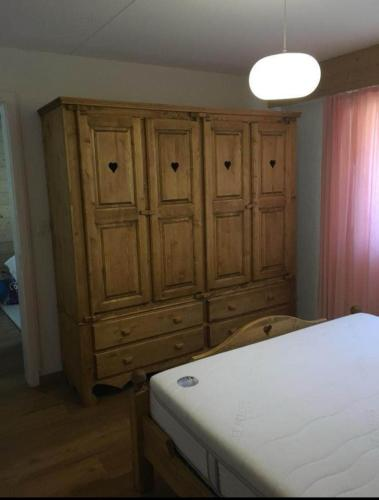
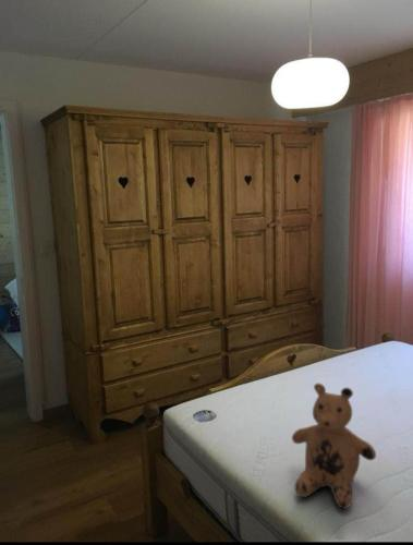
+ teddy bear (329, 439)
